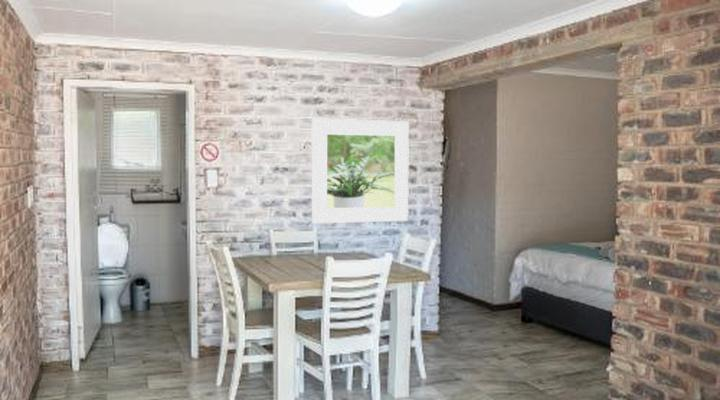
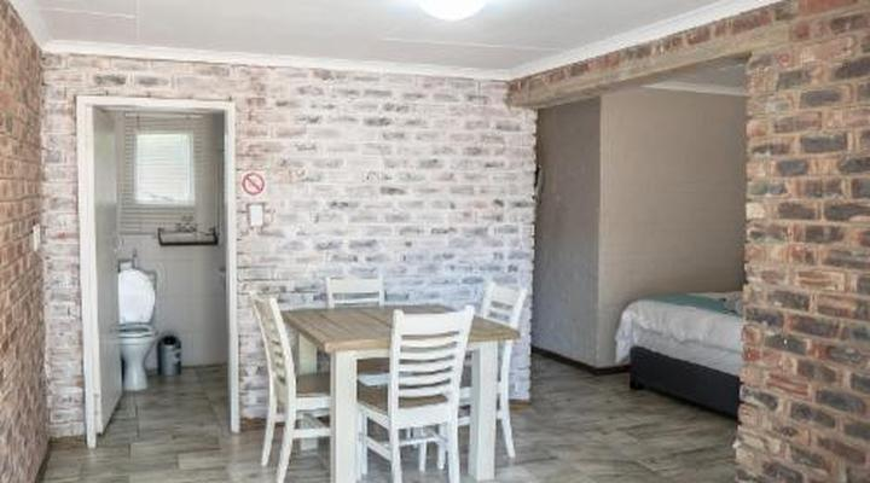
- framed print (361, 171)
